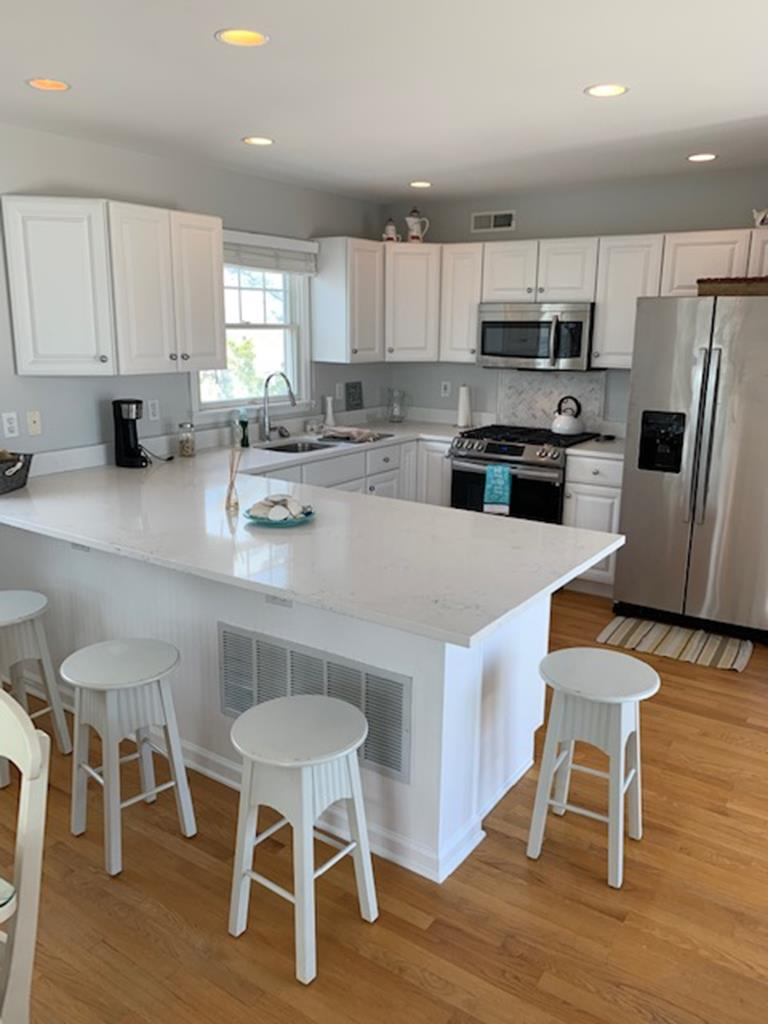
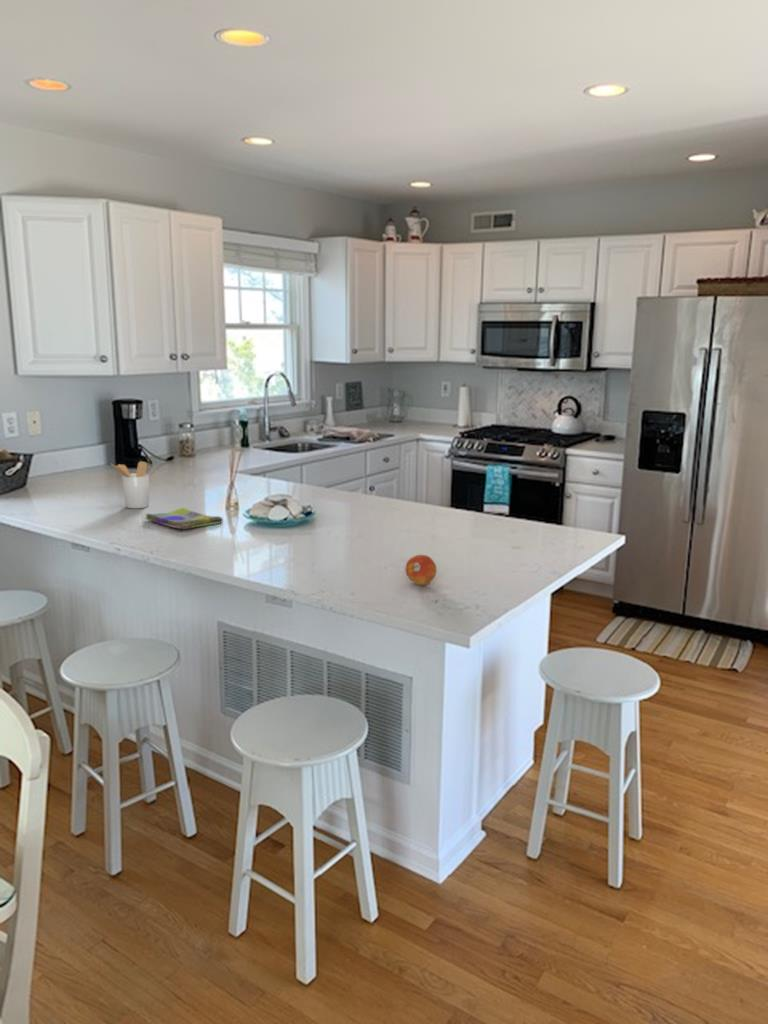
+ utensil holder (130, 484)
+ fruit (420, 570)
+ dish towel (184, 517)
